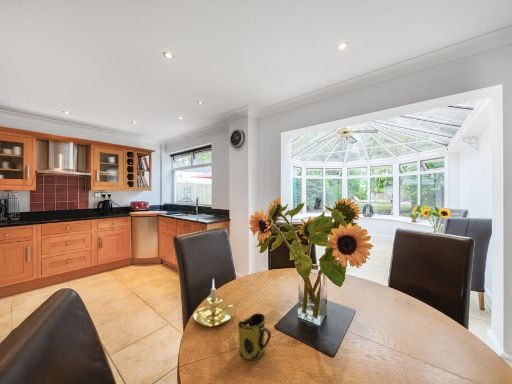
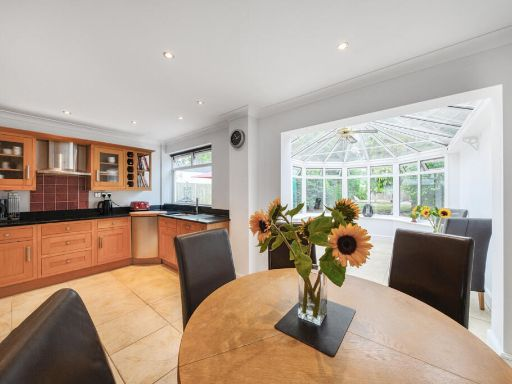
- mug (254, 335)
- candle holder (216, 298)
